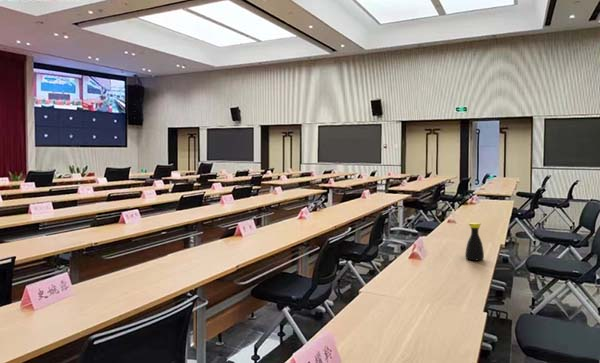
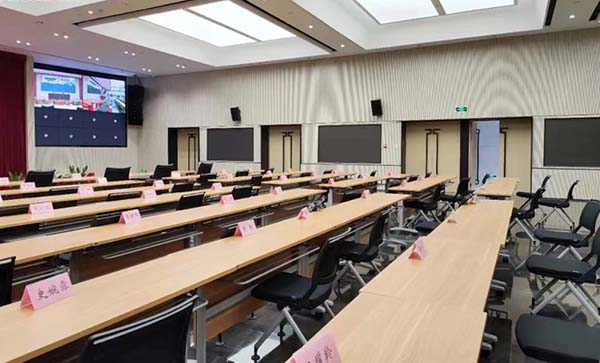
- bottle (474, 241)
